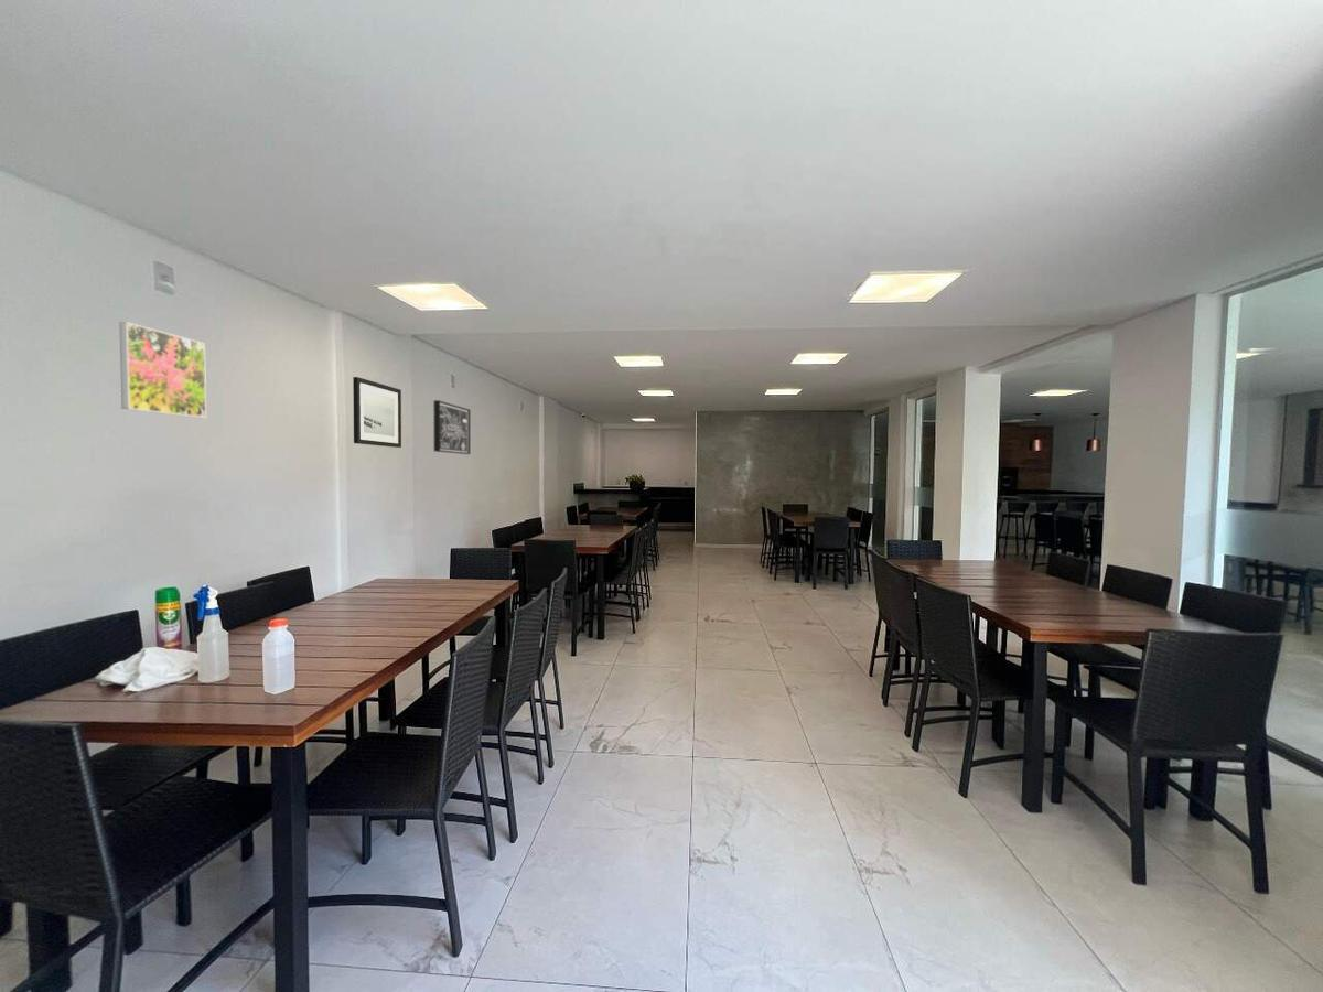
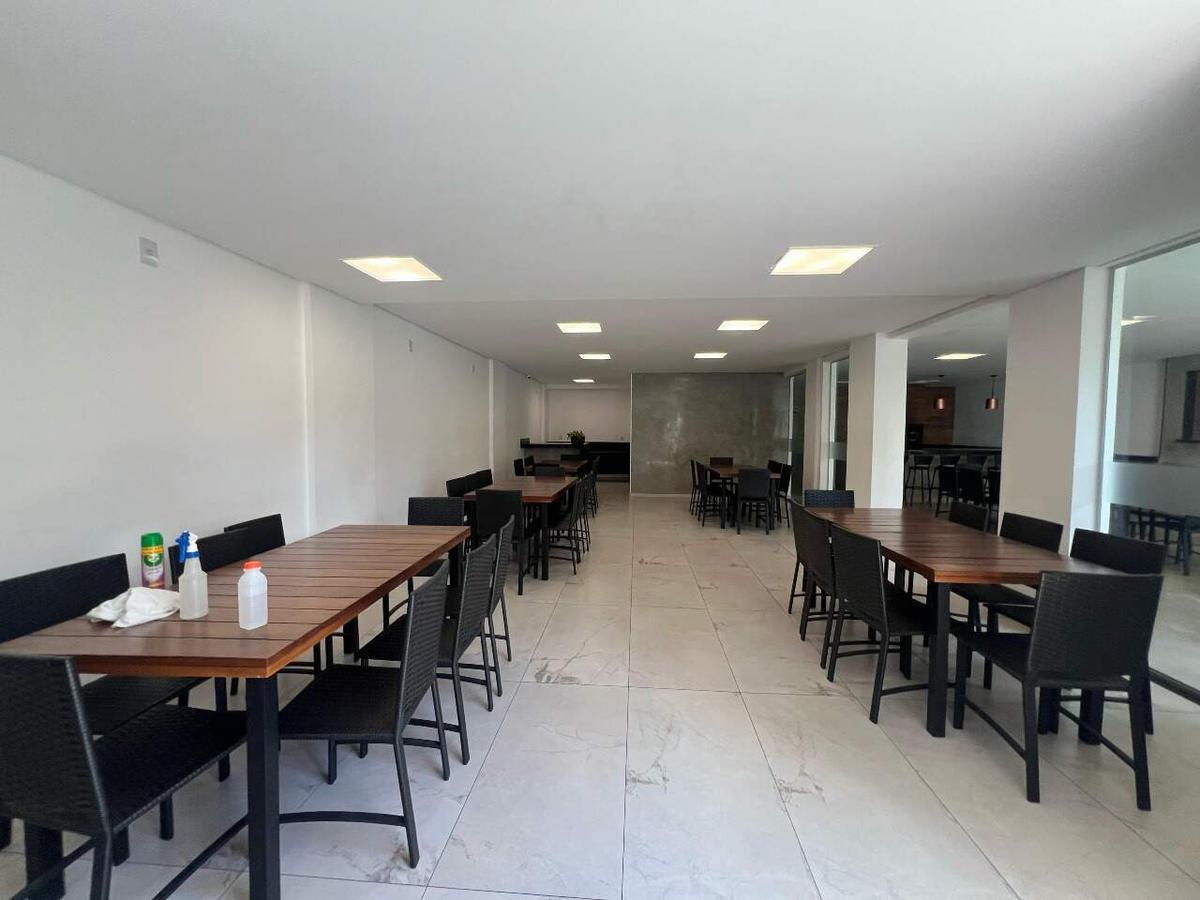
- wall art (378, 414)
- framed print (165, 374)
- wall art (453, 429)
